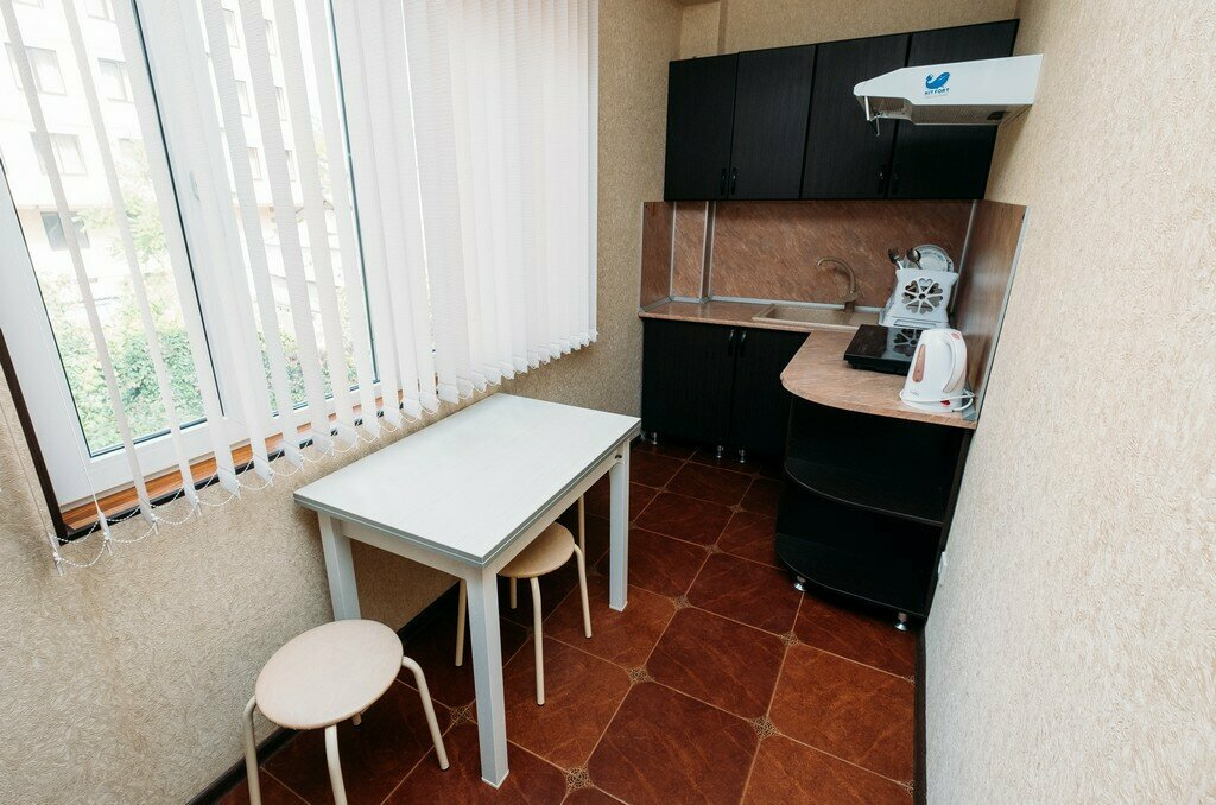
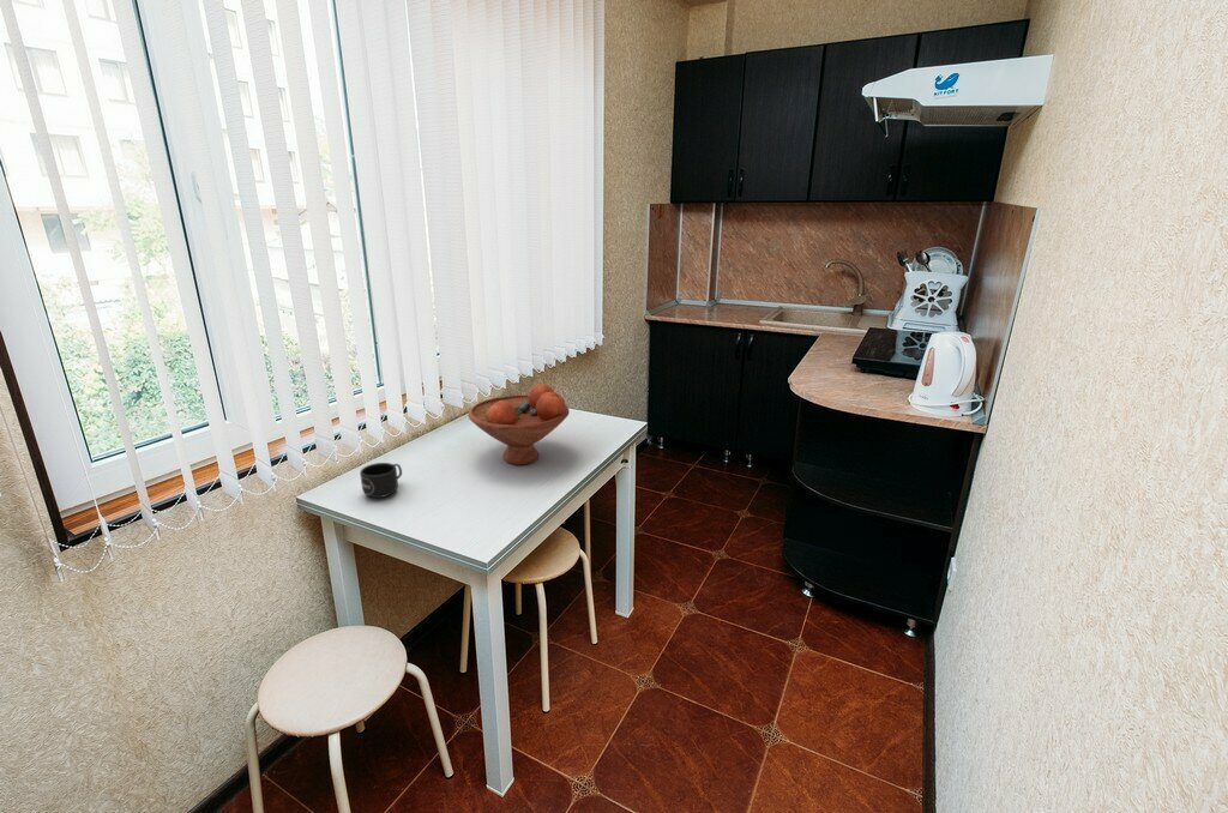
+ fruit bowl (519, 424)
+ mug (384, 478)
